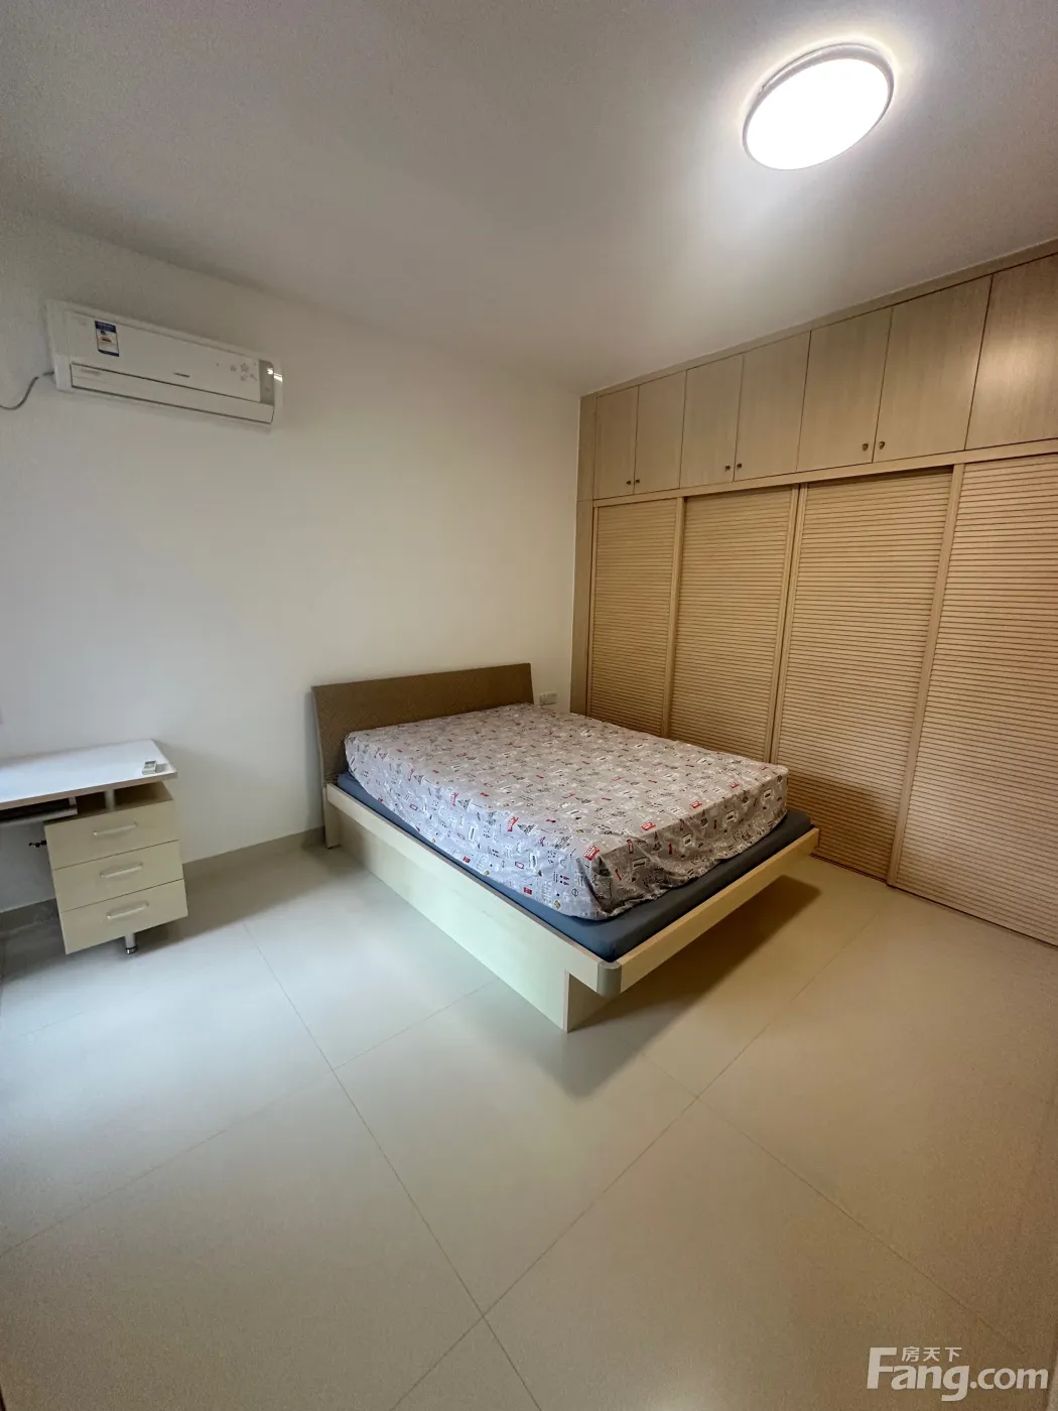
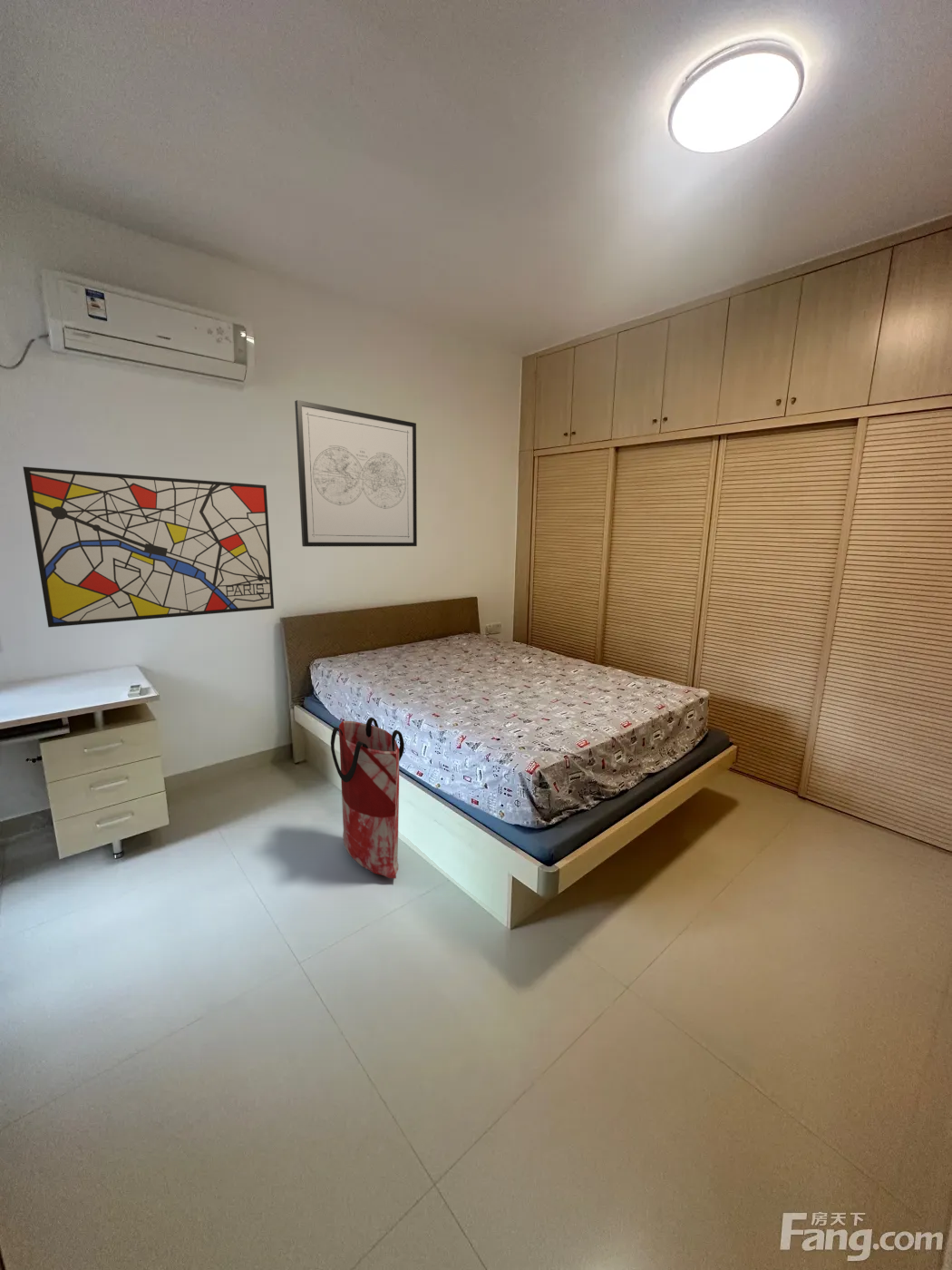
+ bag (368, 796)
+ wall art (168, 549)
+ wall art (362, 481)
